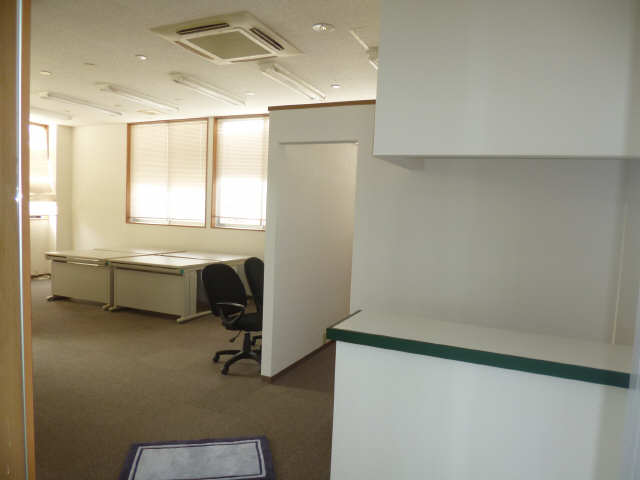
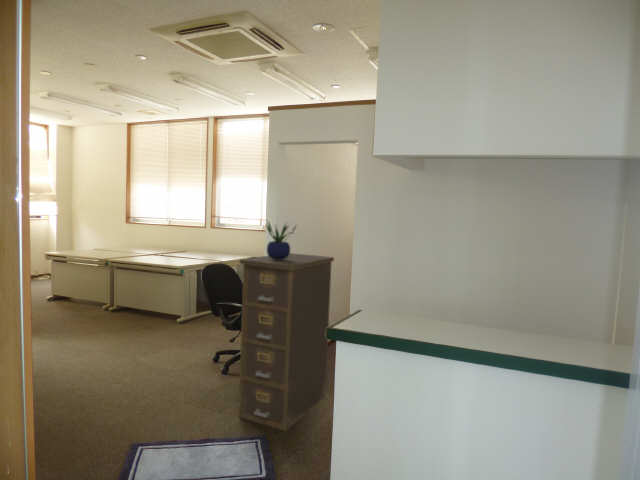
+ potted plant (278, 239)
+ filing cabinet (286, 333)
